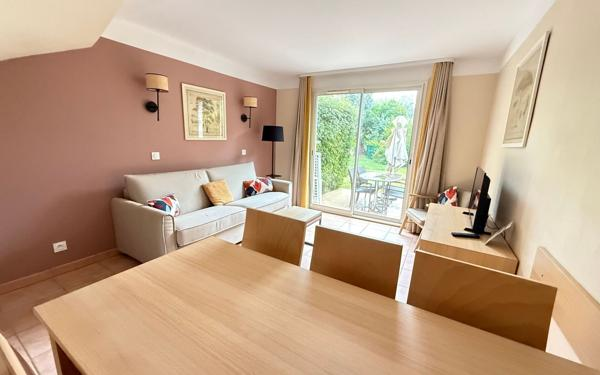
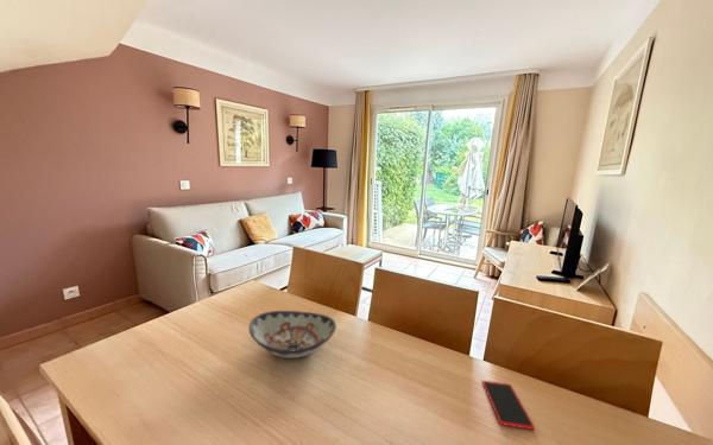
+ decorative bowl (292, 336)
+ smartphone (505, 402)
